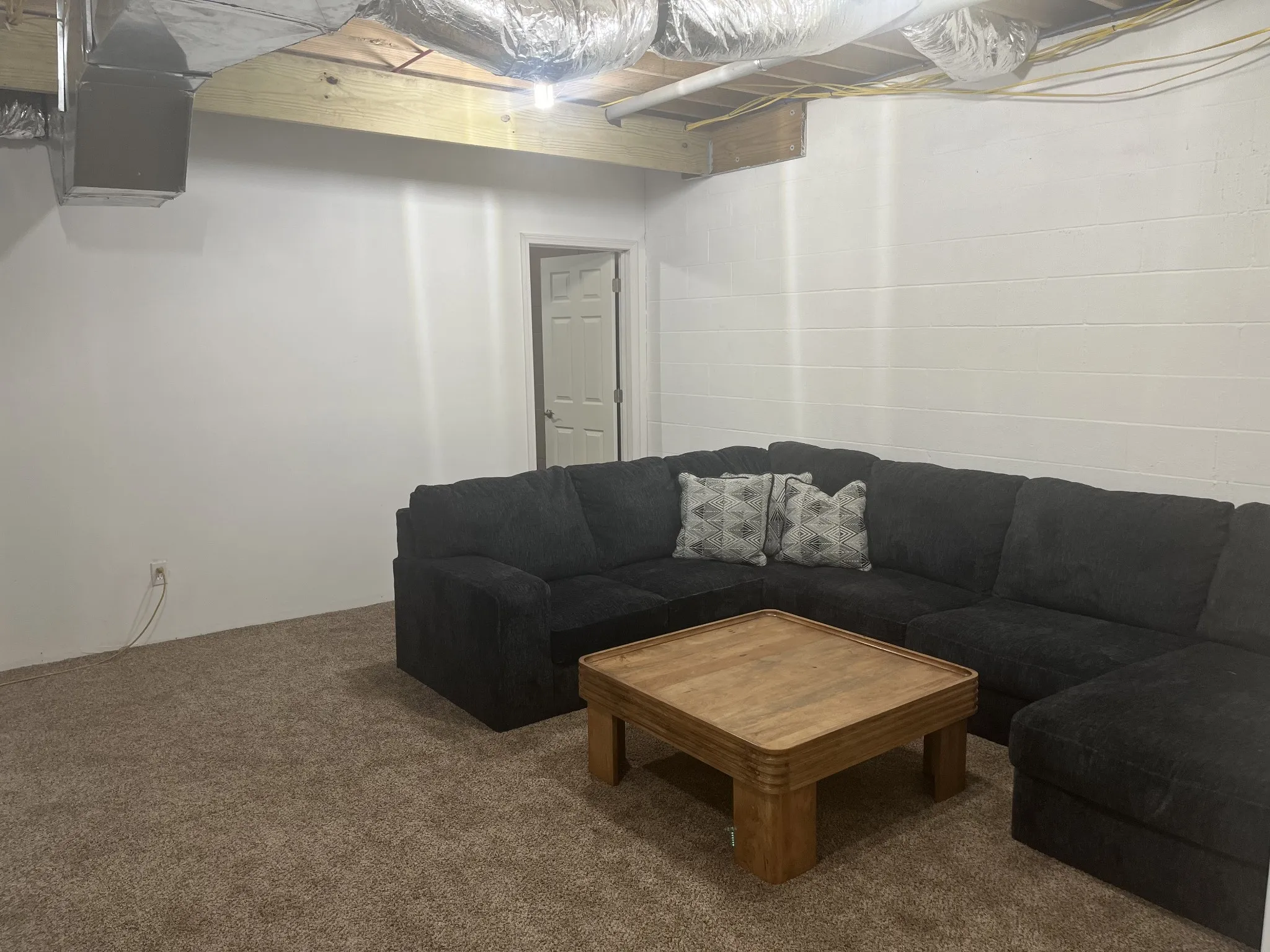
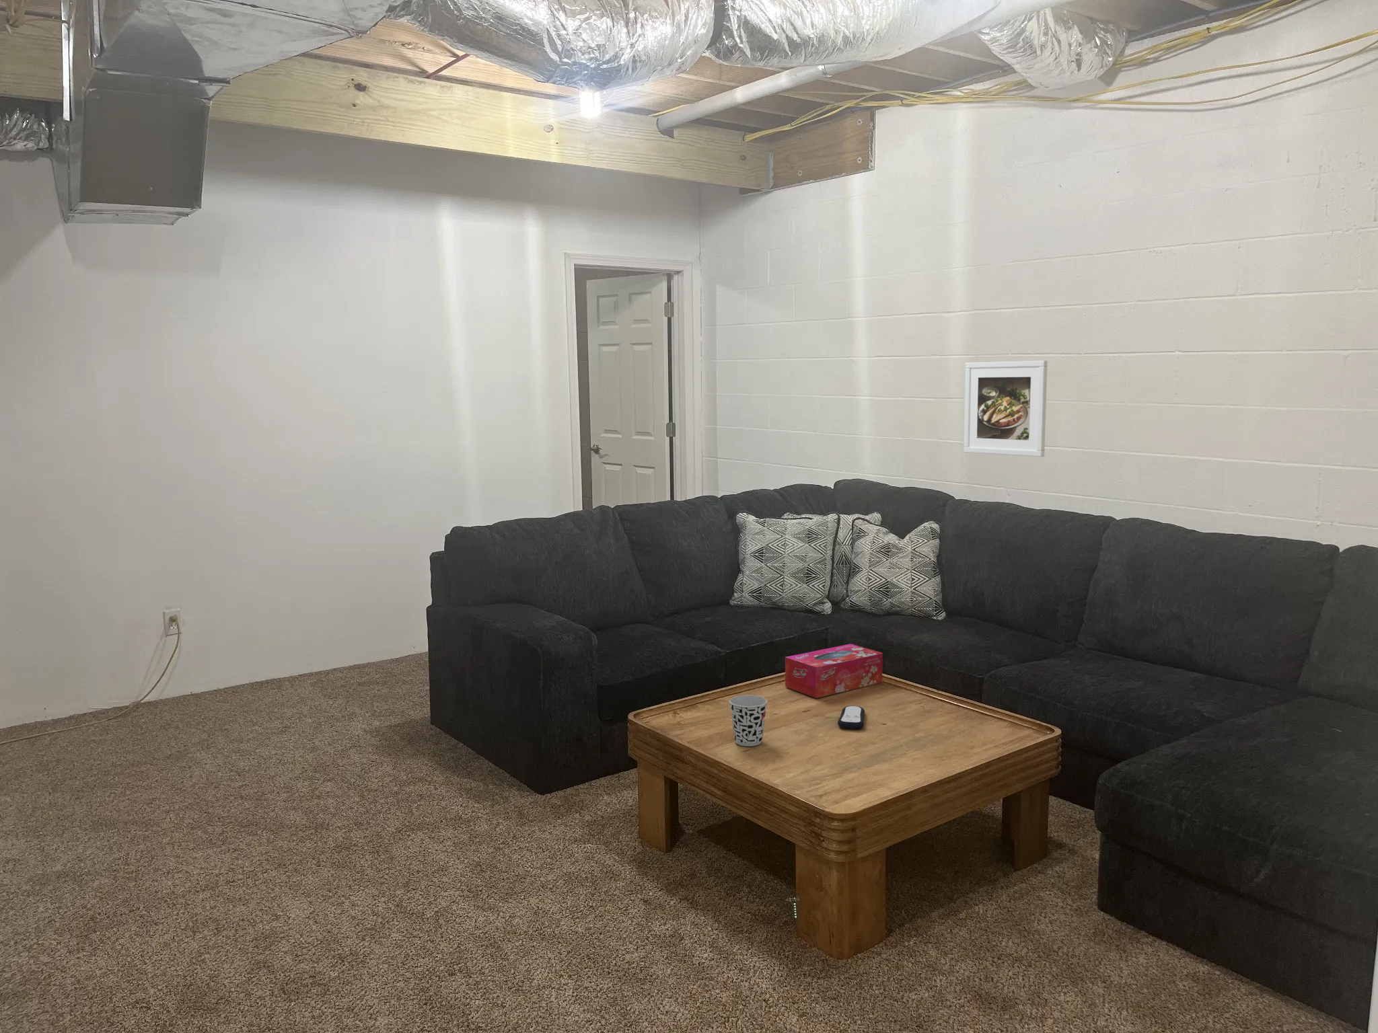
+ cup (749, 720)
+ tissue box (833, 669)
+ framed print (1004, 408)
+ remote control (852, 716)
